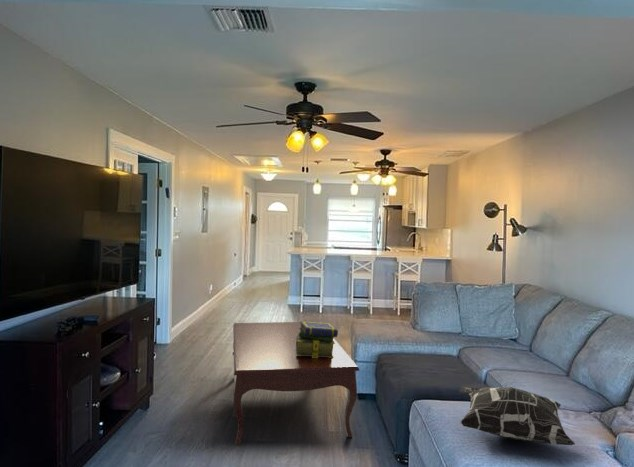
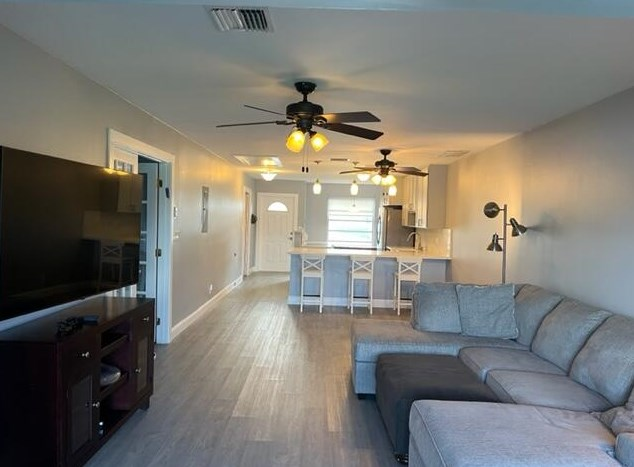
- stack of books (316, 338)
- coffee table (285, 371)
- decorative pillow (510, 411)
